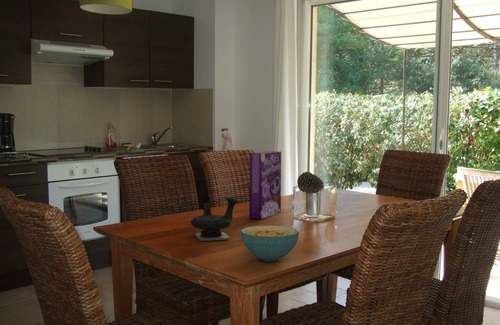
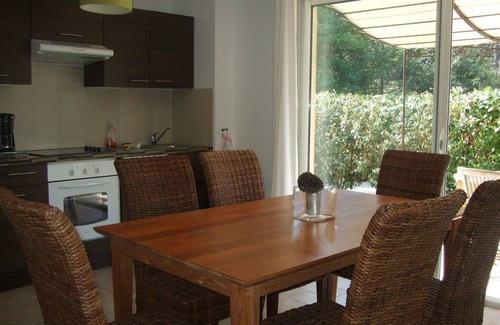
- cereal bowl (269, 244)
- teapot (214, 216)
- cereal box (265, 183)
